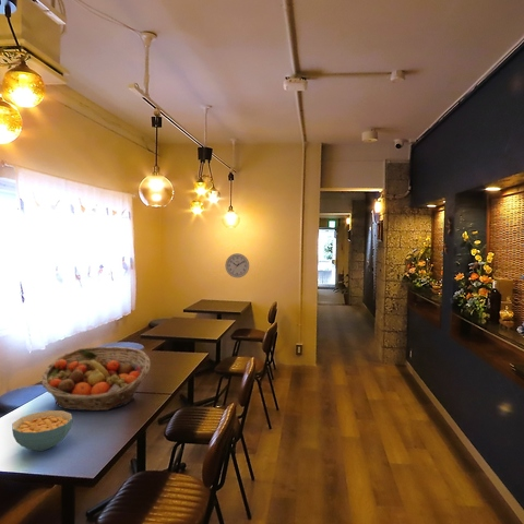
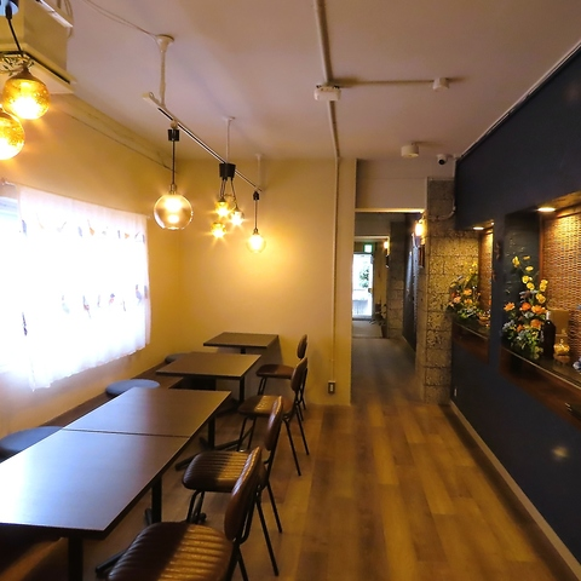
- fruit basket (97, 377)
- wall clock (237, 265)
- cereal bowl (43, 433)
